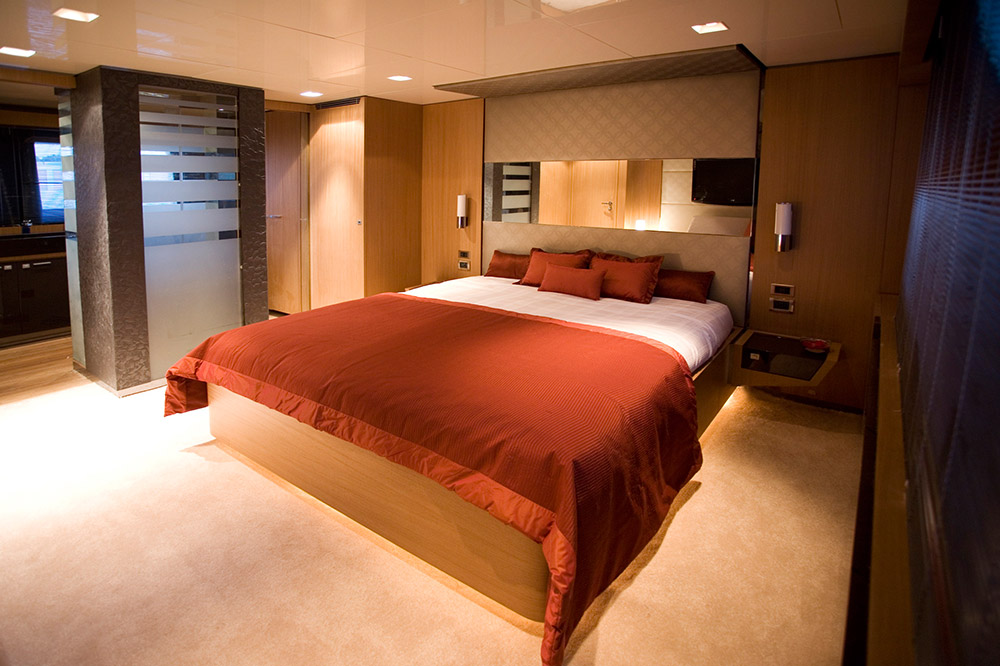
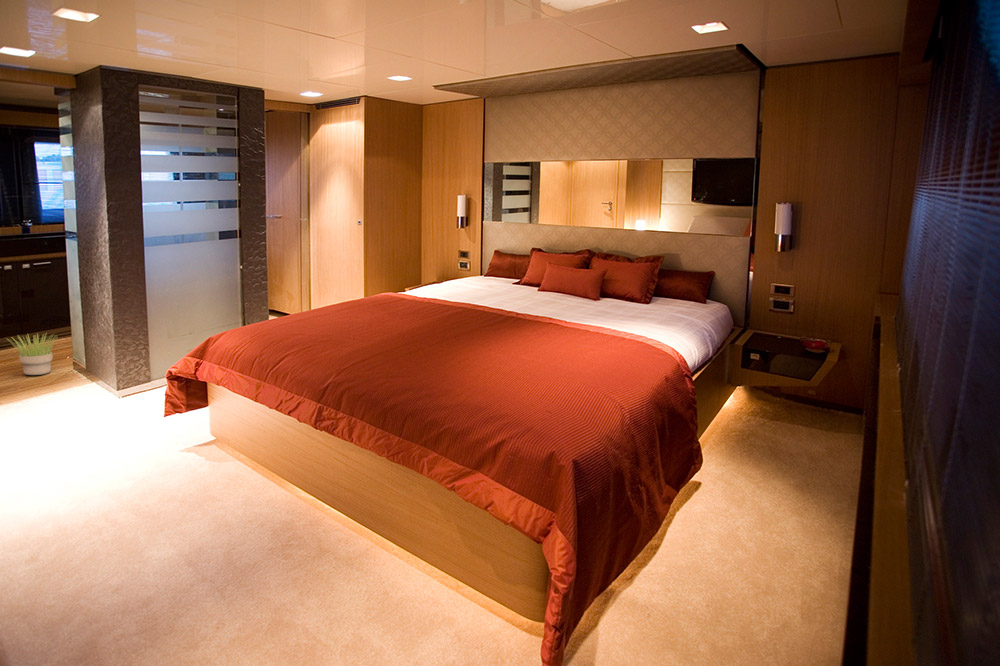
+ potted plant (35, 354)
